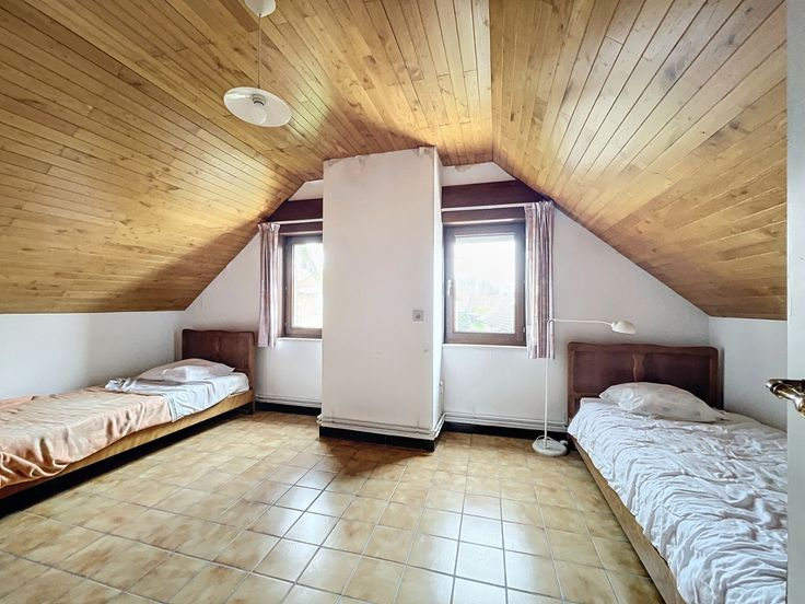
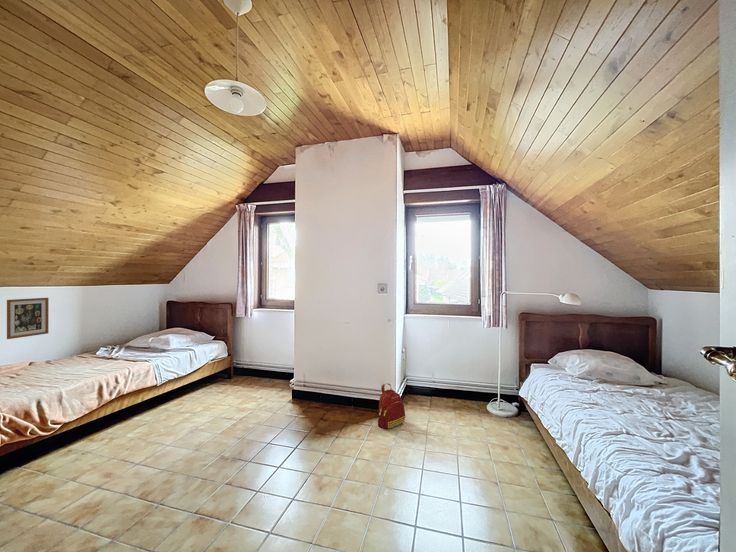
+ wall art (28, 317)
+ backpack (390, 404)
